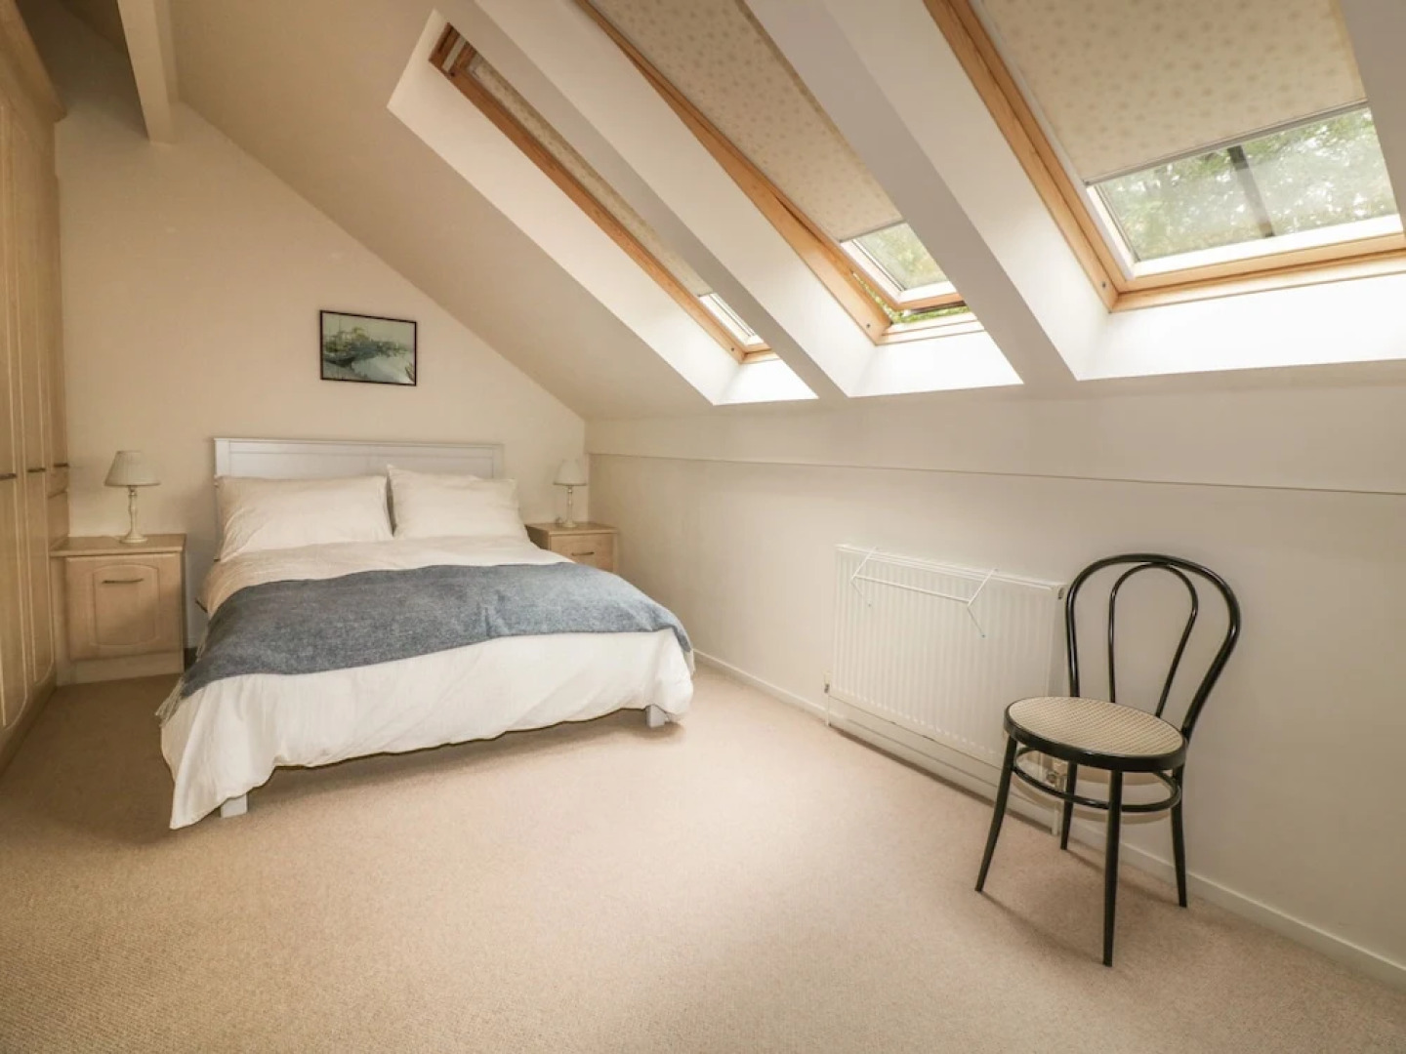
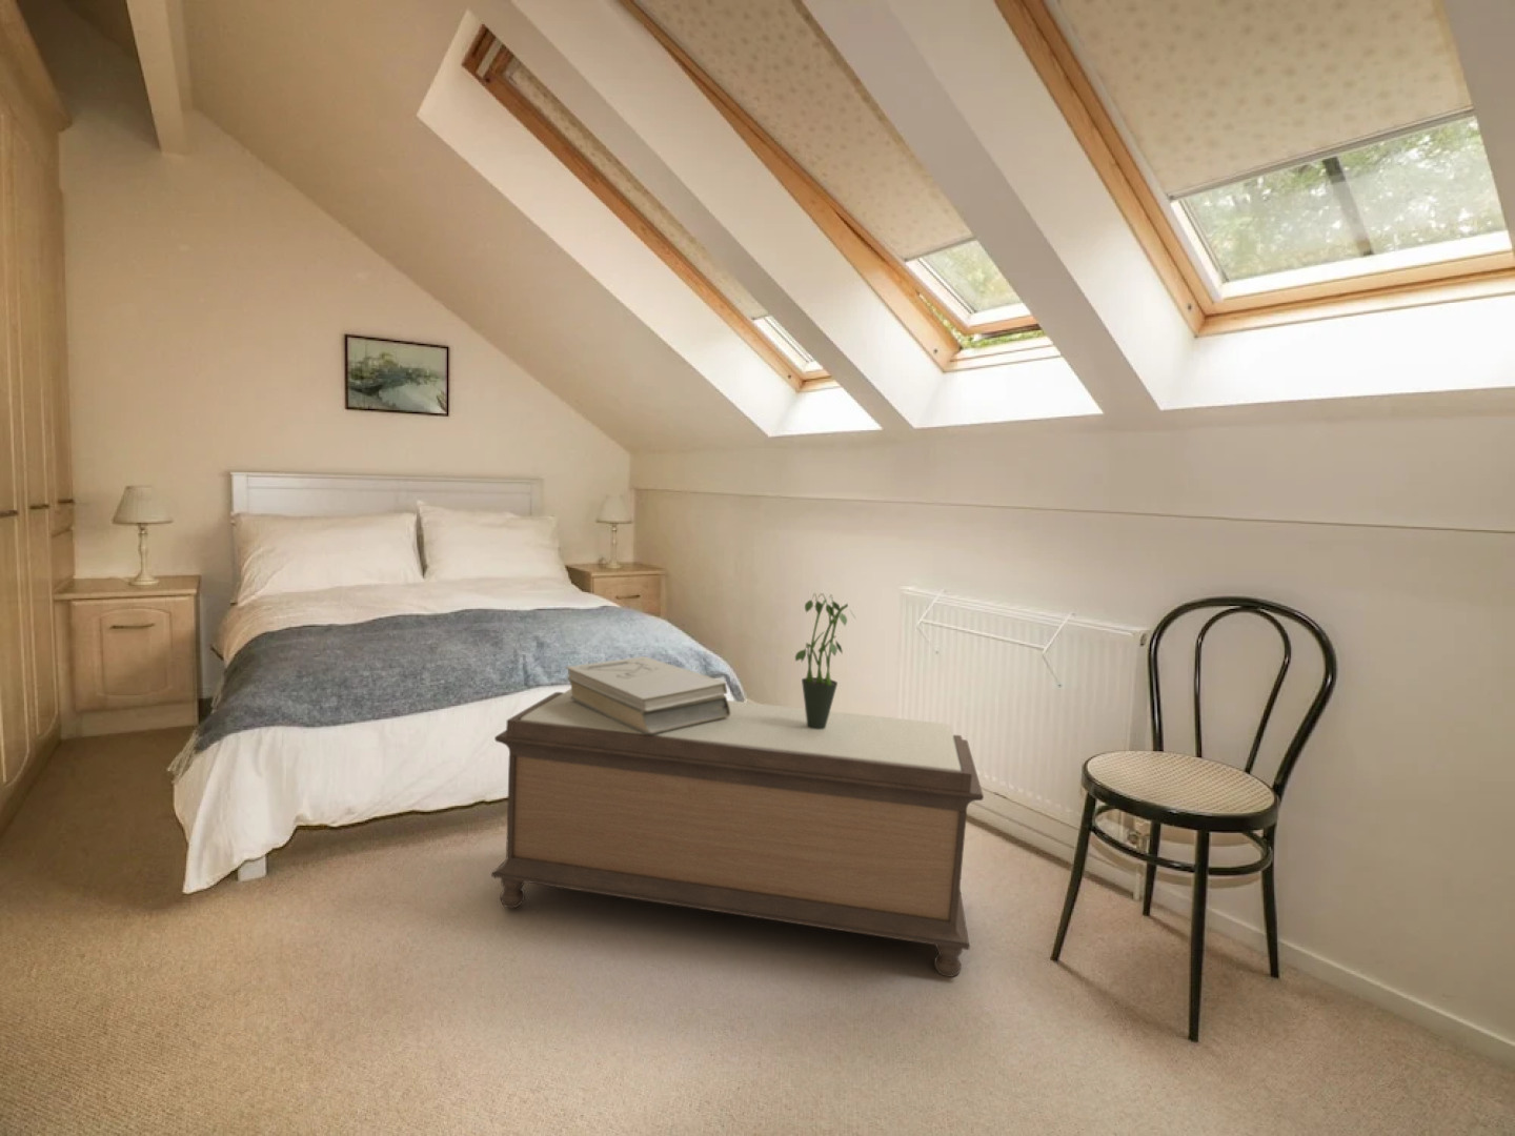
+ potted plant (825, 661)
+ bench (737, 813)
+ books (647, 690)
